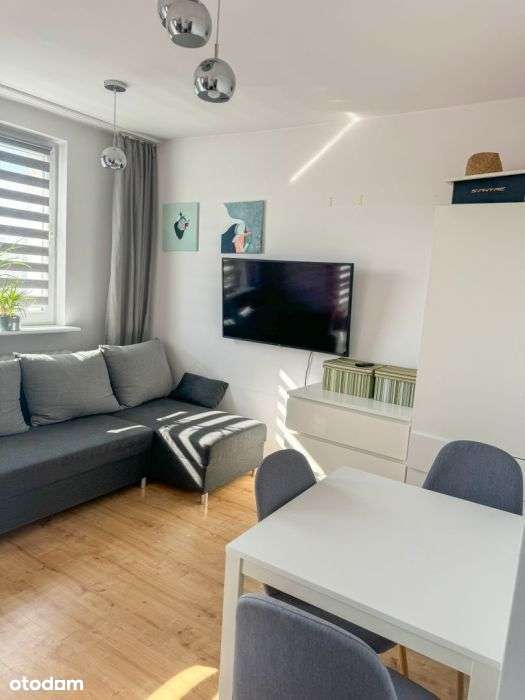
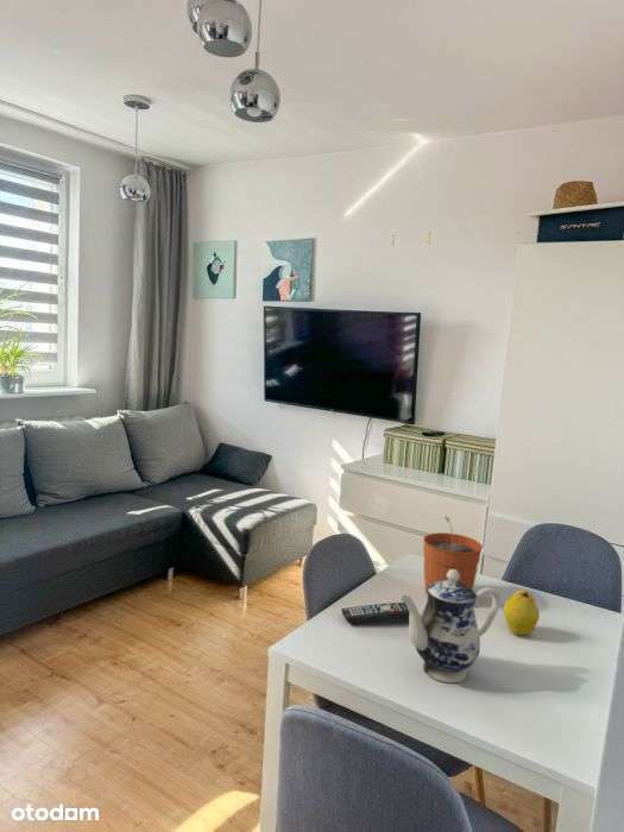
+ remote control (380, 612)
+ fruit (521, 611)
+ plant pot (450, 554)
+ teapot (448, 620)
